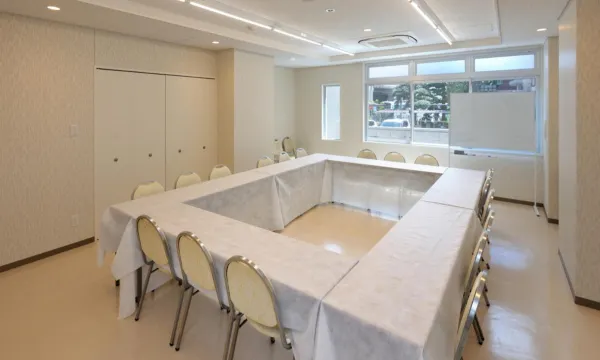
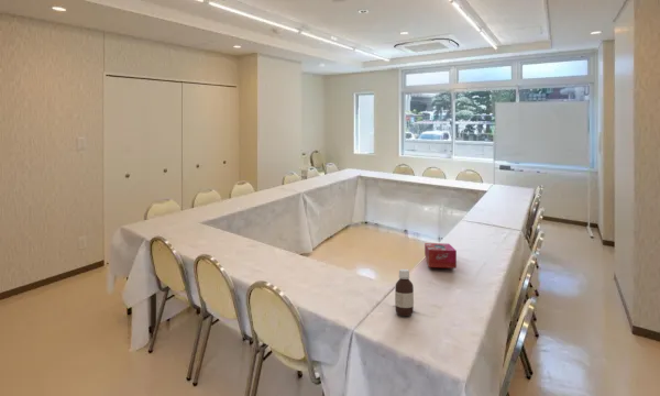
+ bottle (404, 292)
+ tissue box (439, 254)
